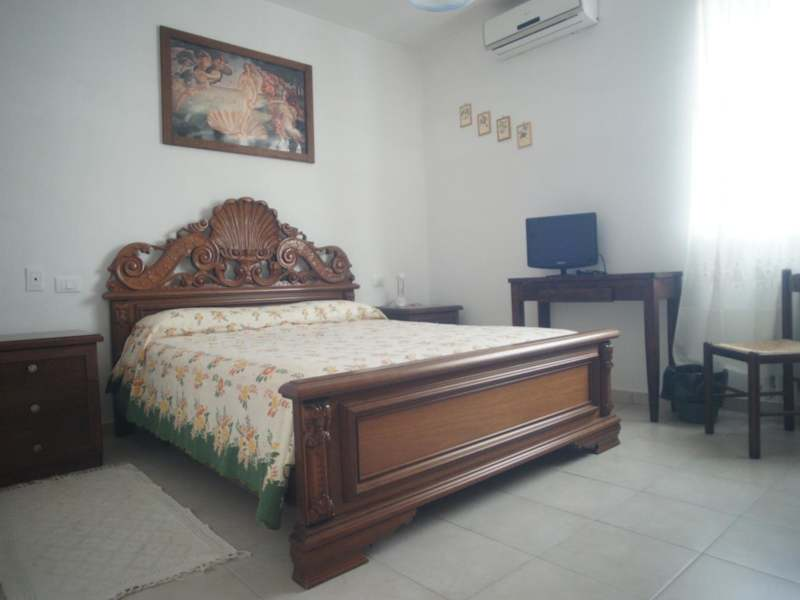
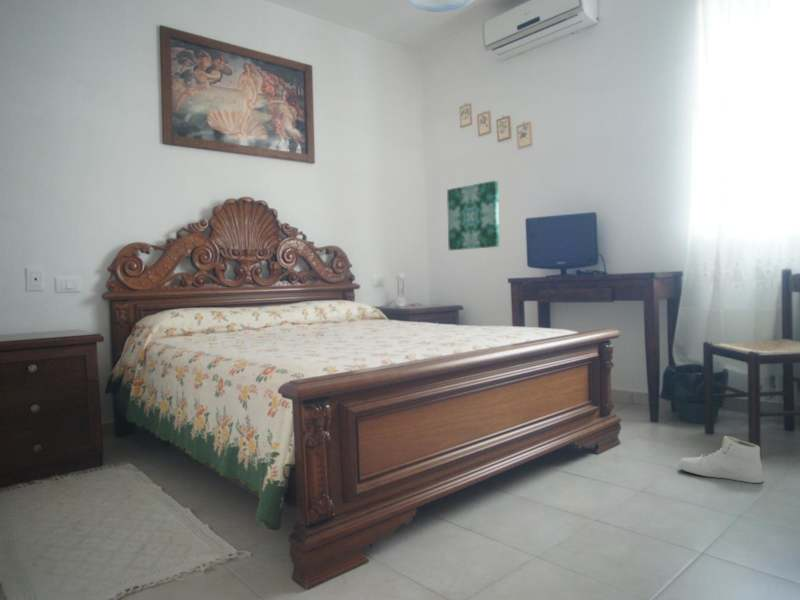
+ sneaker (719, 454)
+ wall art (472, 217)
